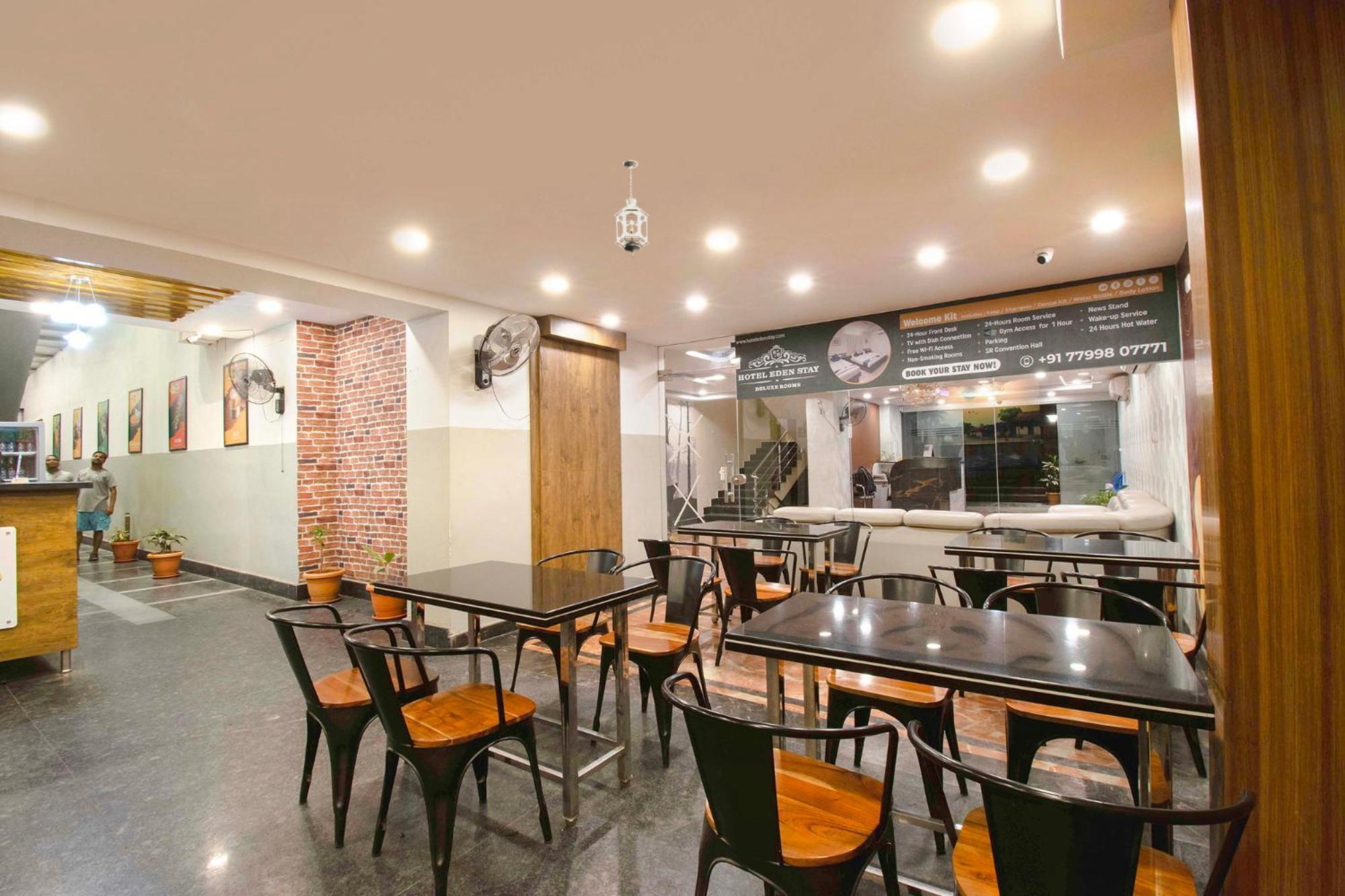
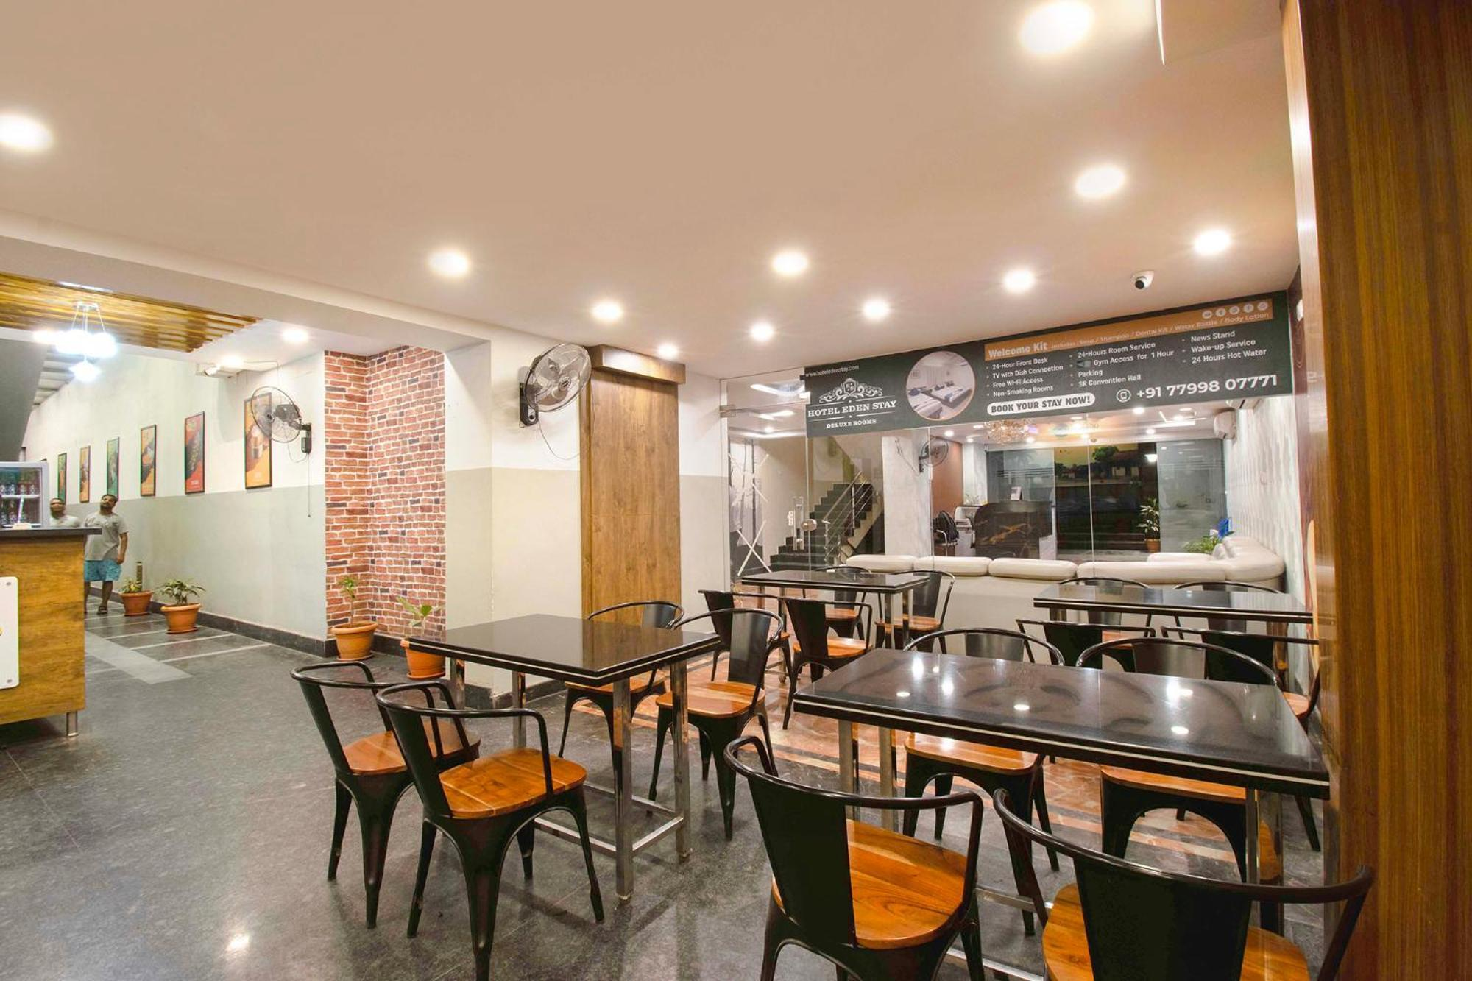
- hanging lantern (631, 209)
